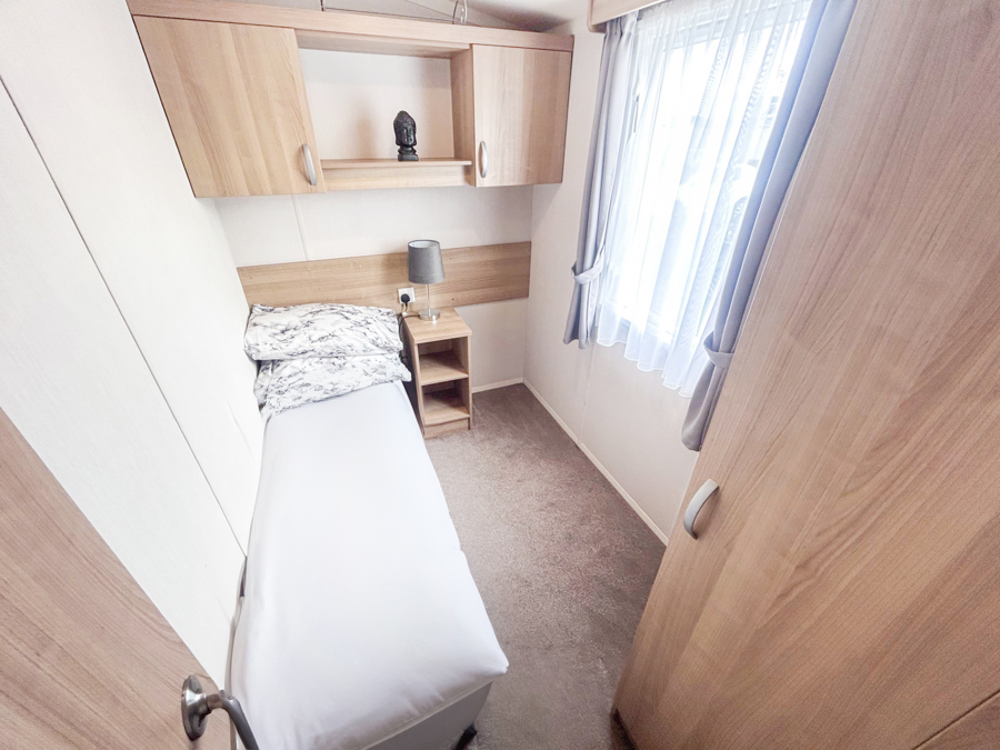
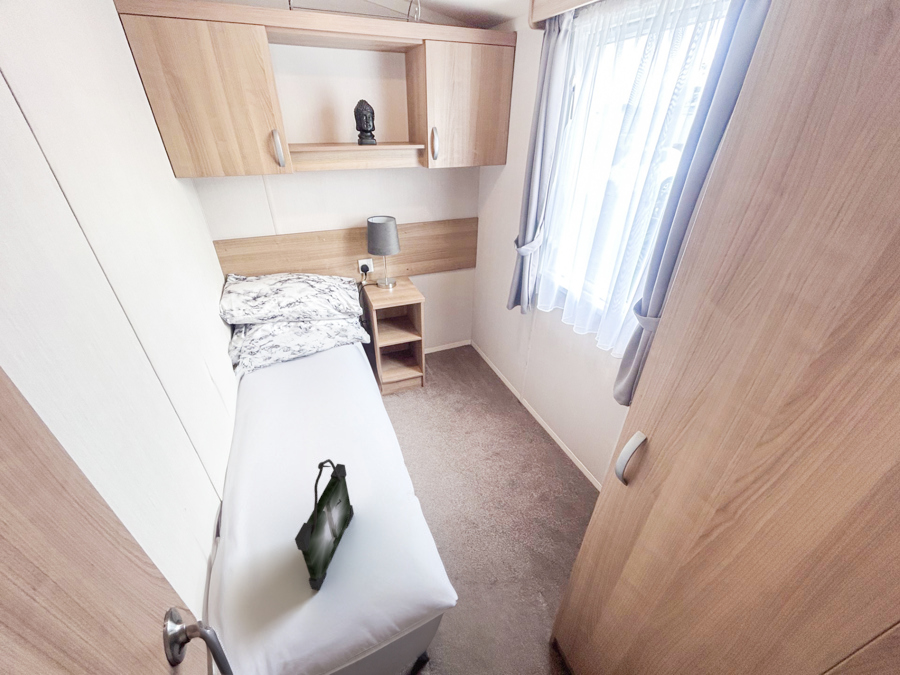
+ photo frame (330, 509)
